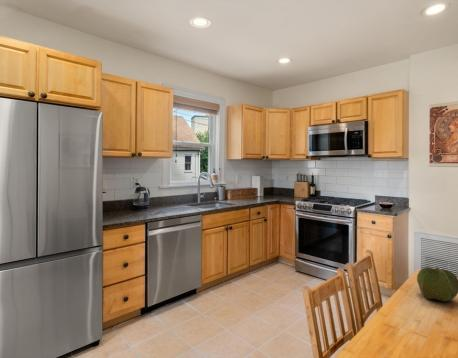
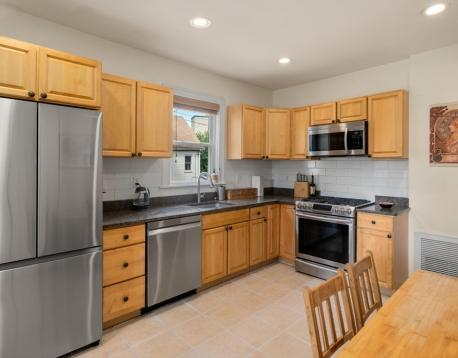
- cabbage (435, 283)
